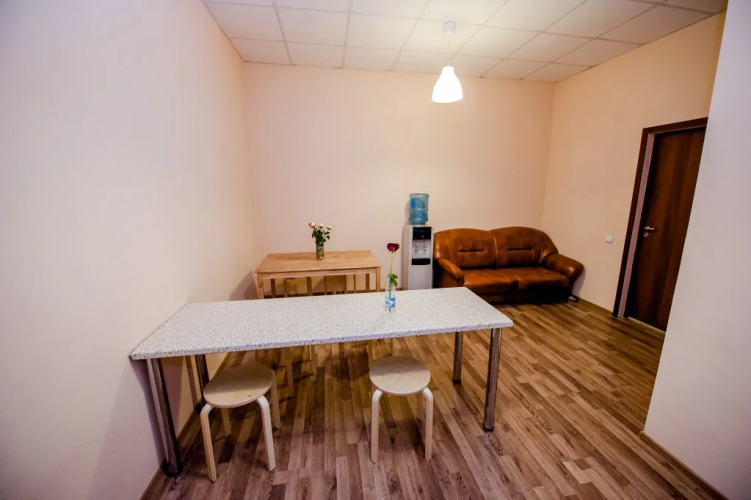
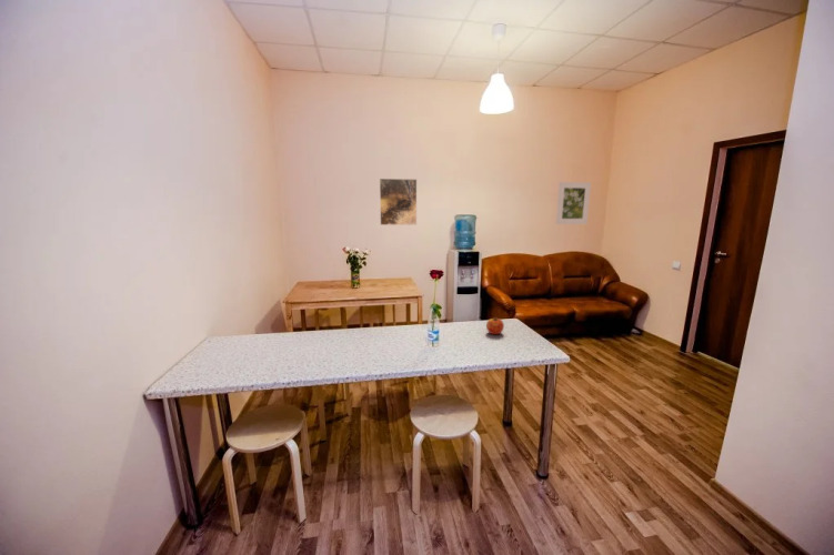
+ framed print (398, 202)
+ fruit (494, 325)
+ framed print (573, 203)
